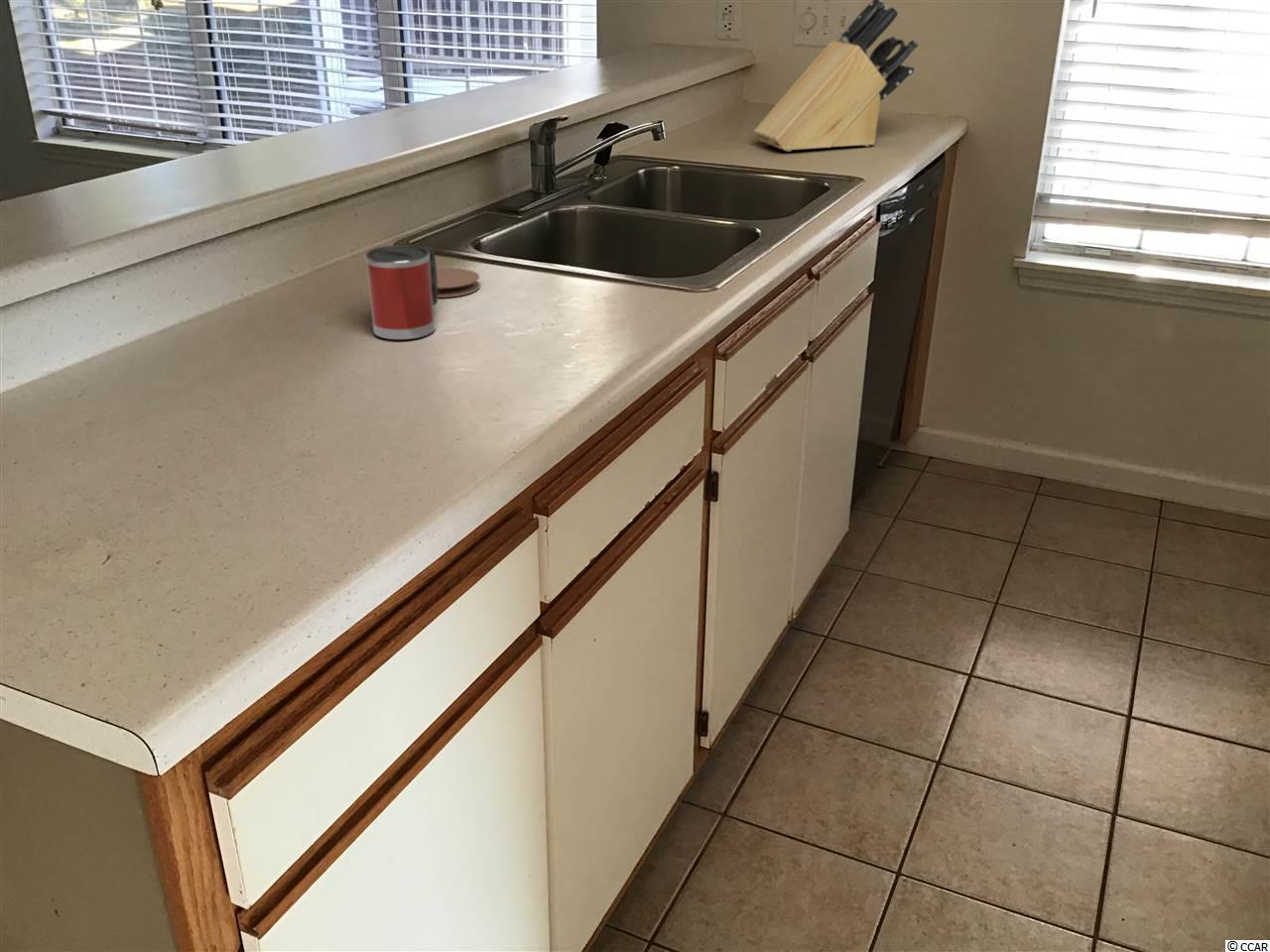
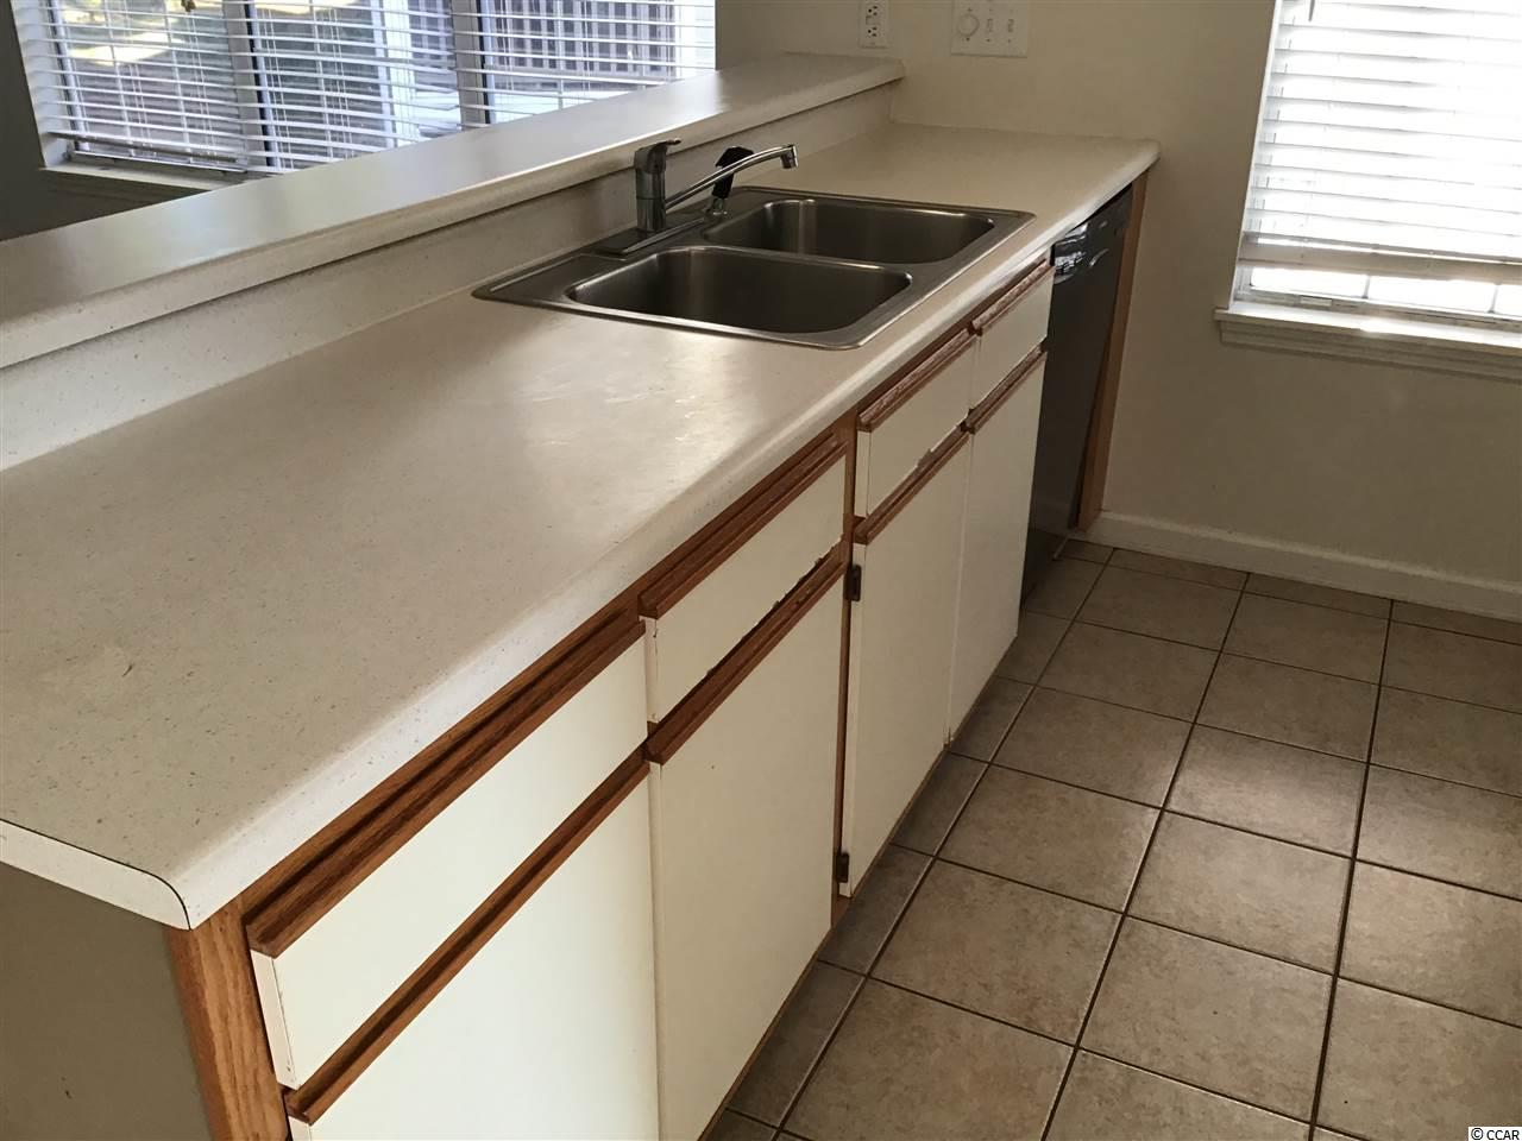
- mug (406, 288)
- knife block (837, 72)
- coaster (444, 282)
